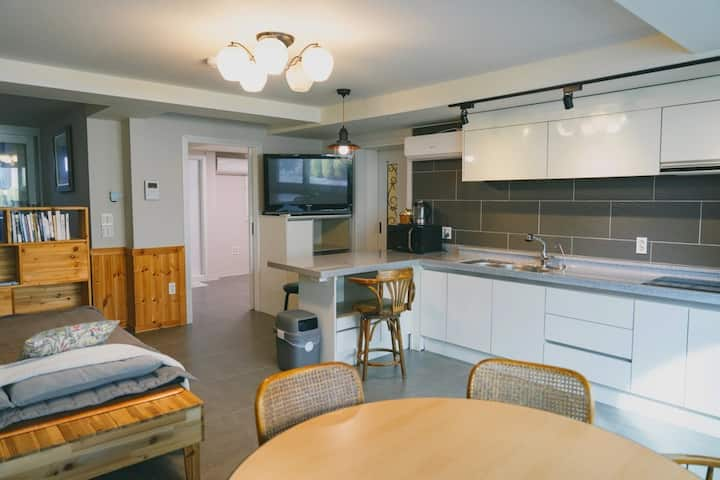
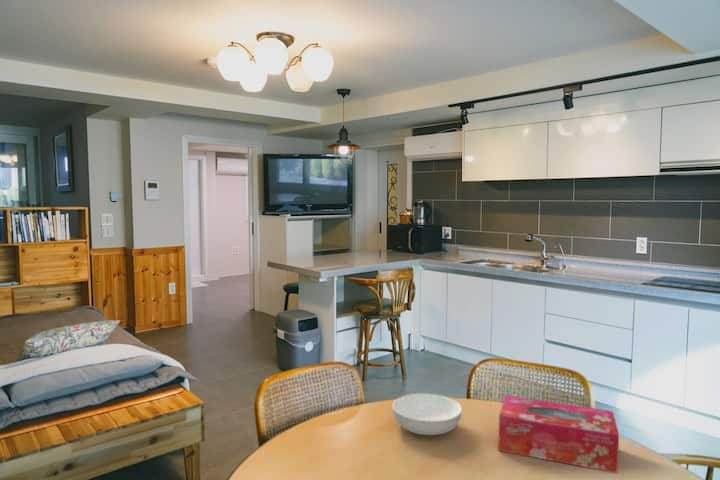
+ tissue box (556, 430)
+ serving bowl (426, 416)
